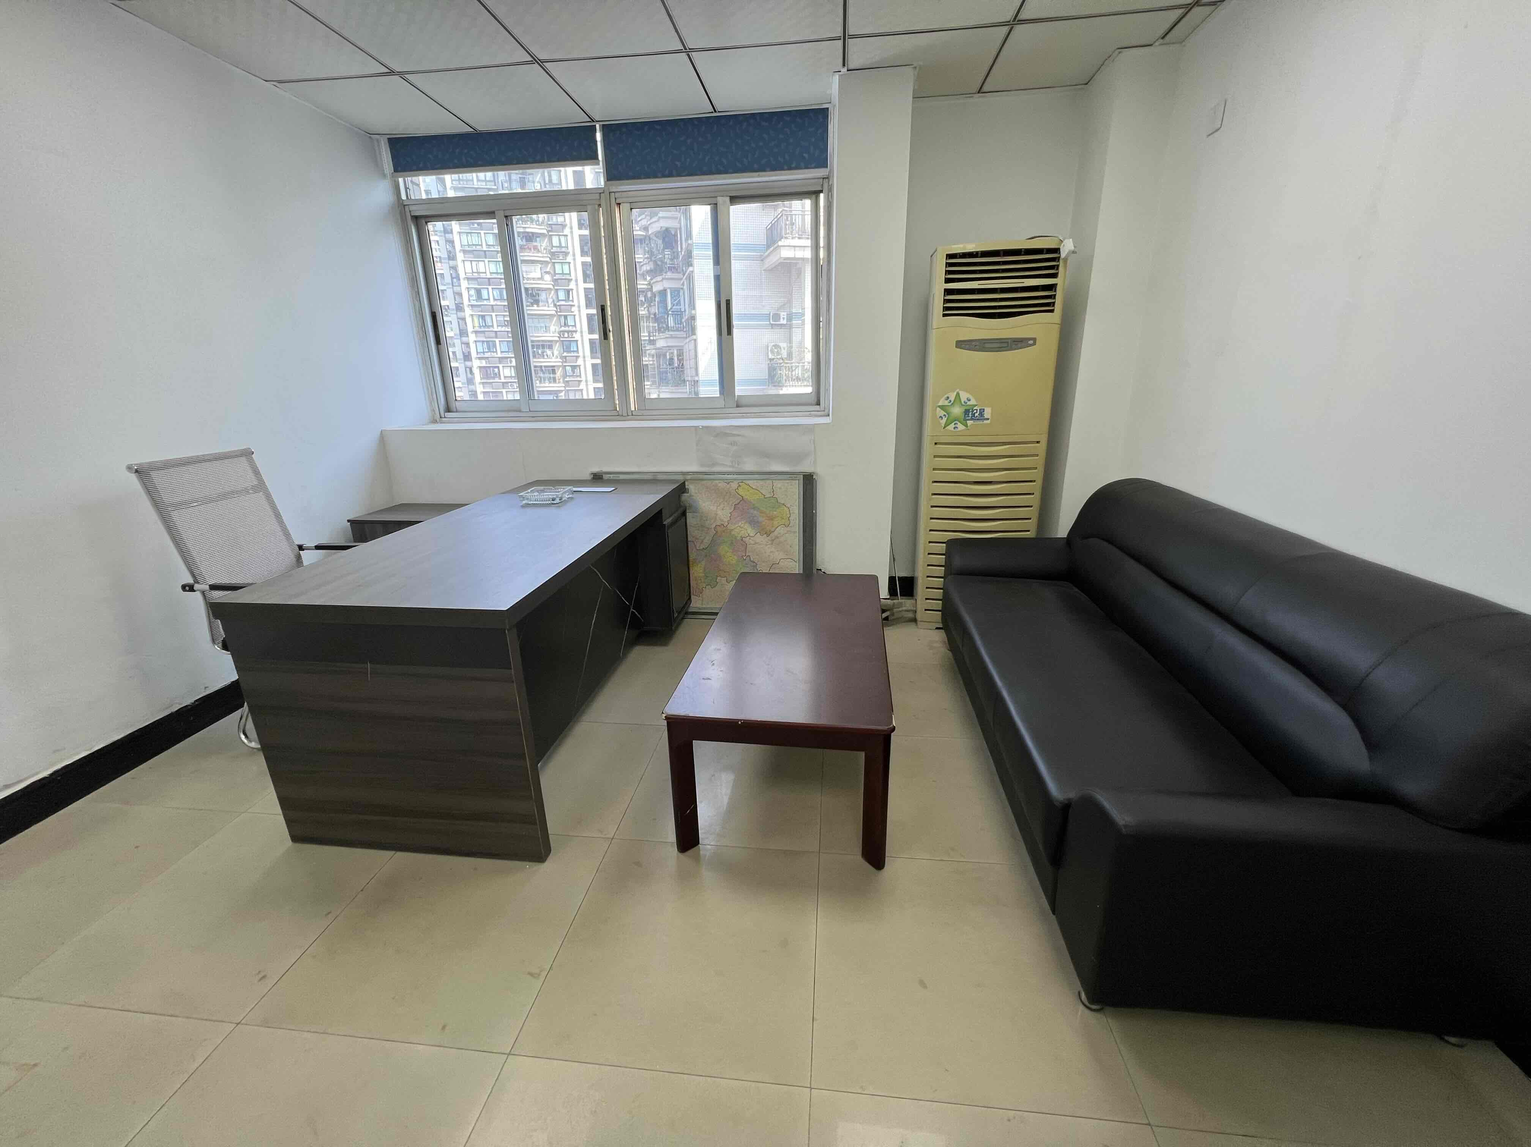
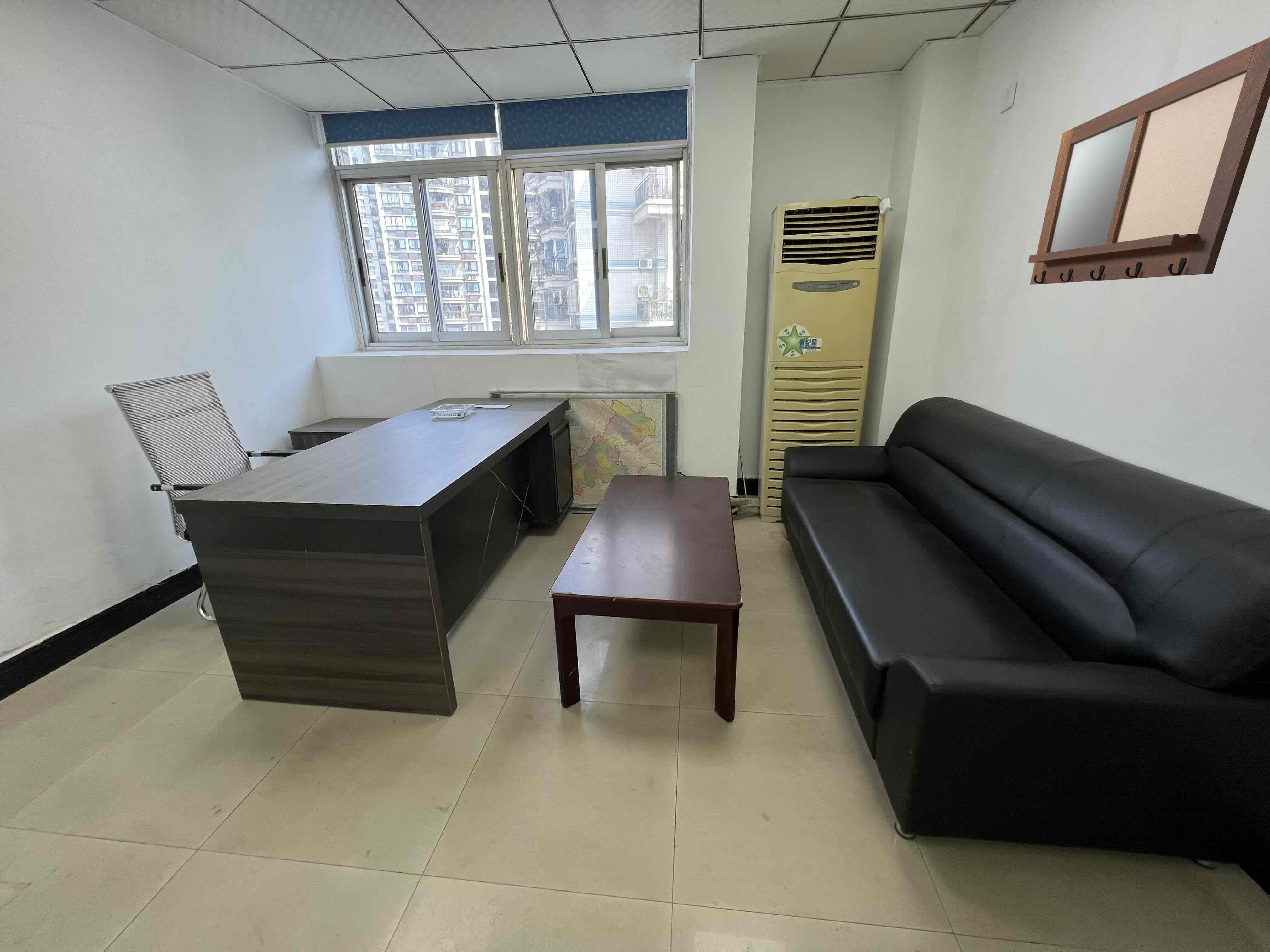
+ writing board (1116, 192)
